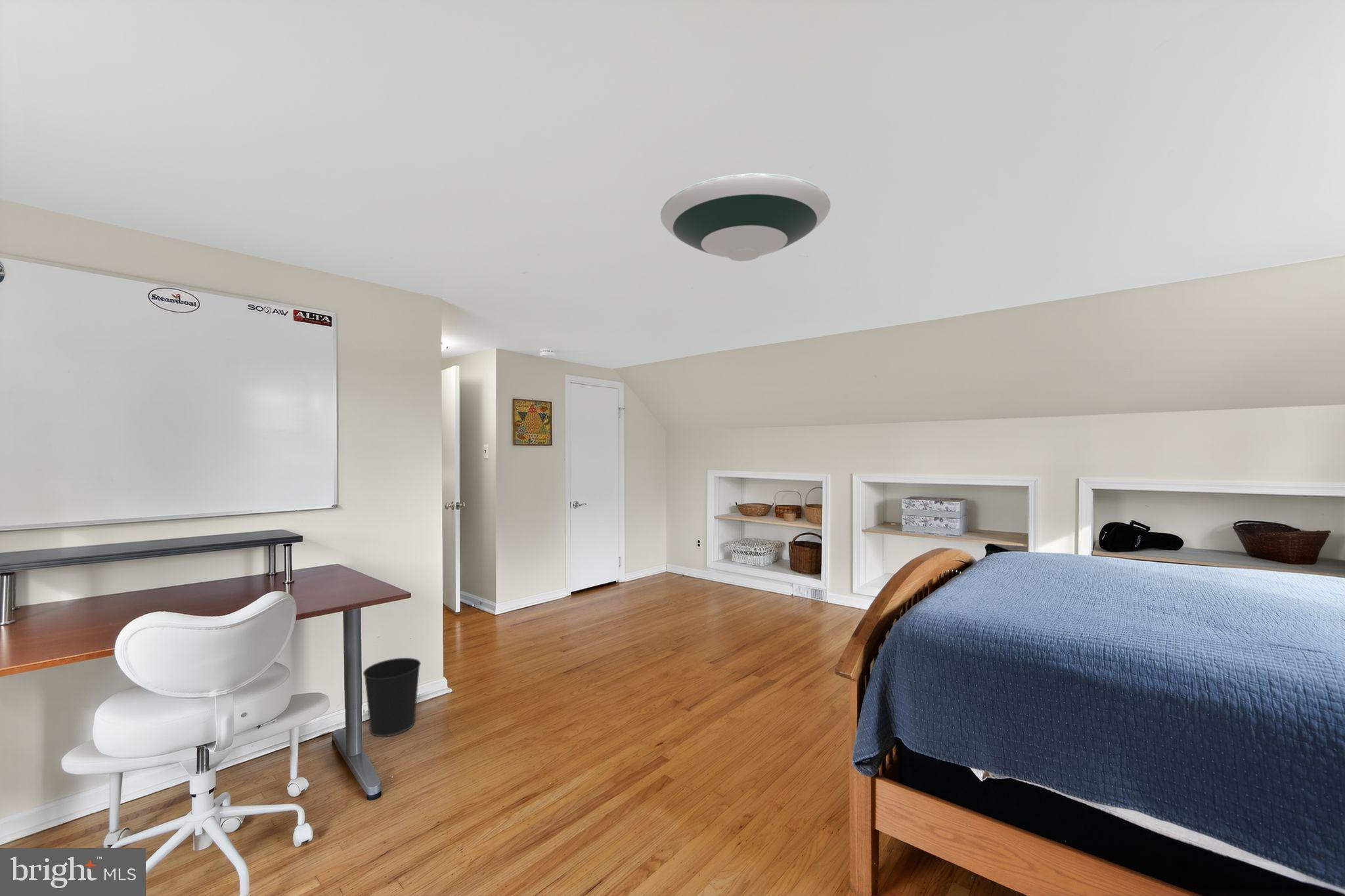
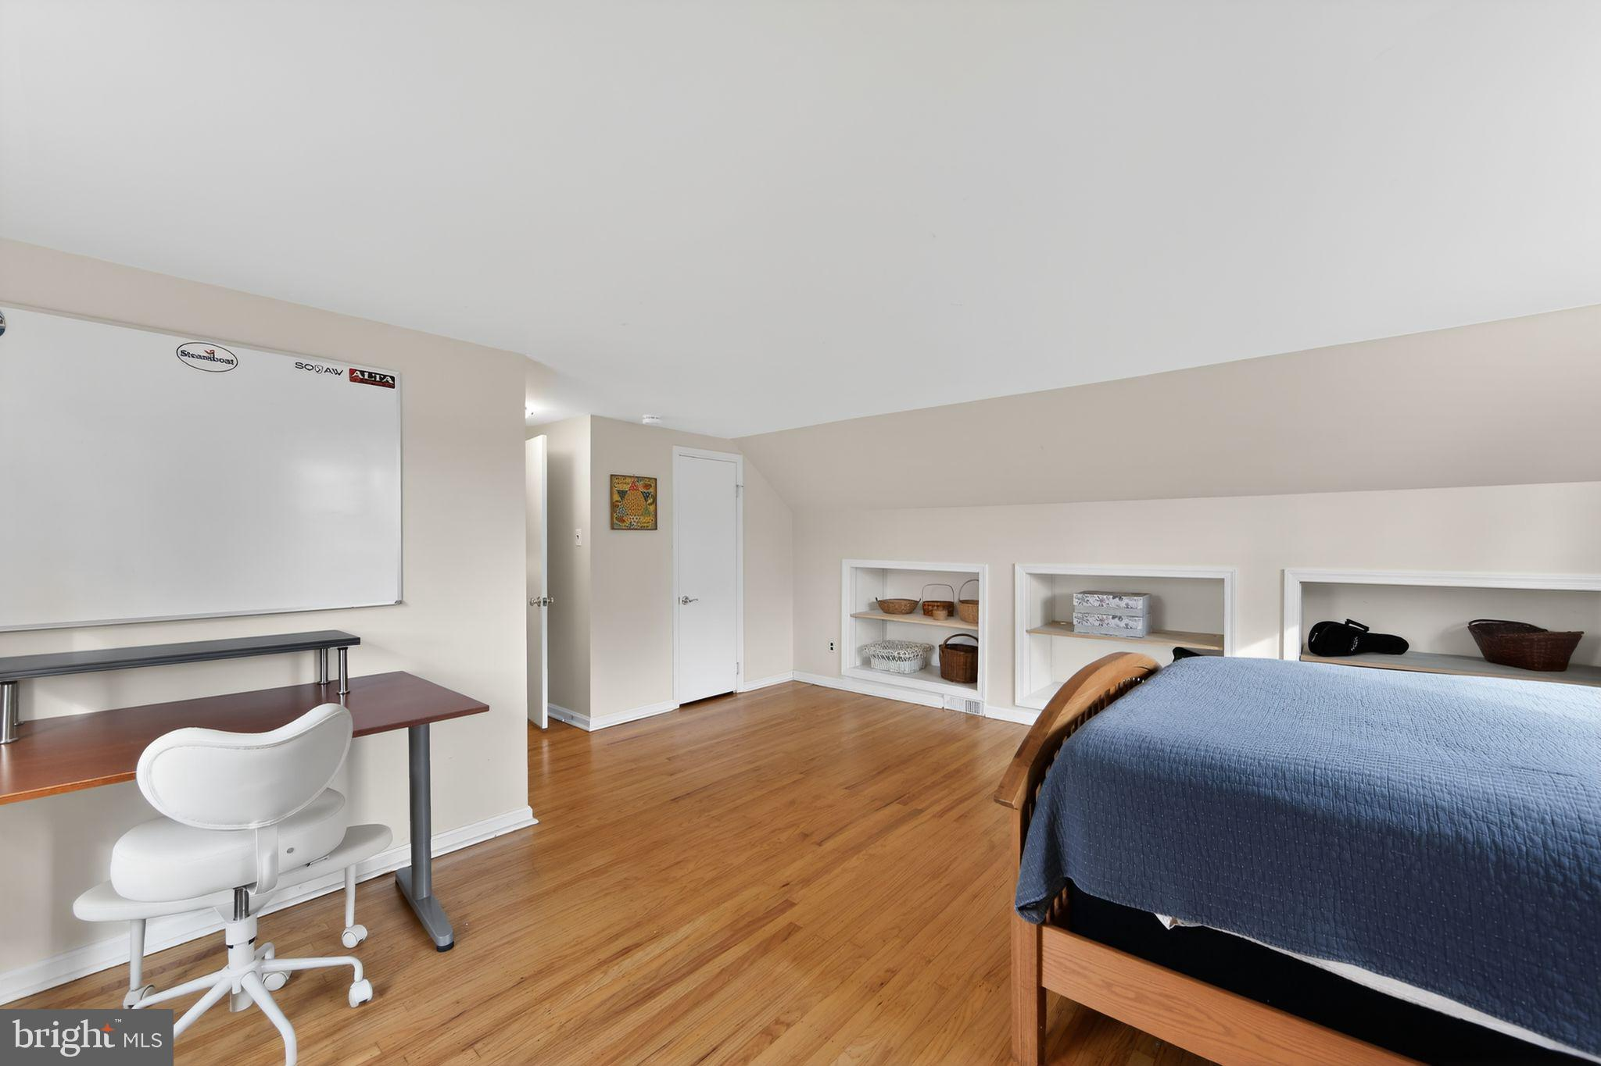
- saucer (743, 236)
- wastebasket (393, 696)
